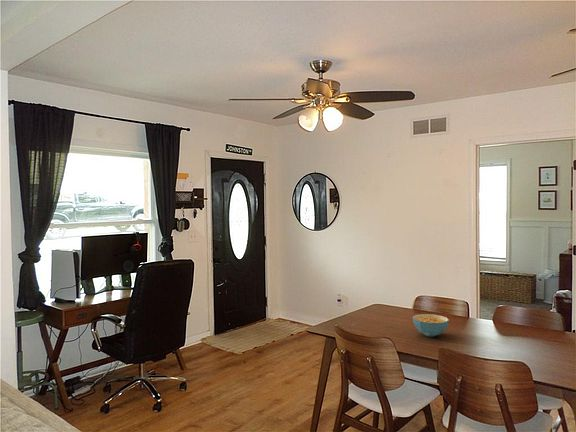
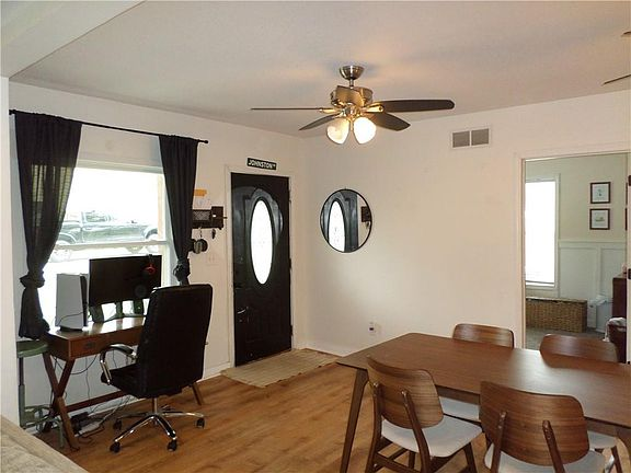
- cereal bowl (430, 326)
